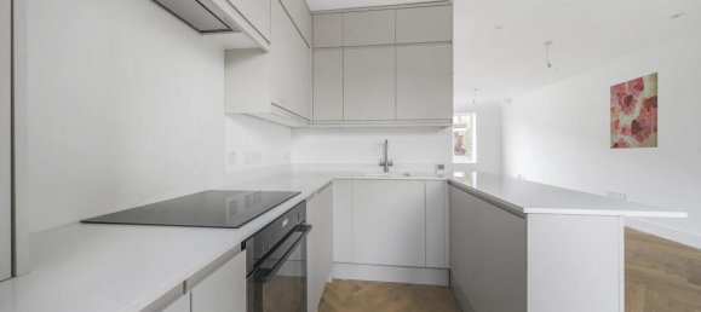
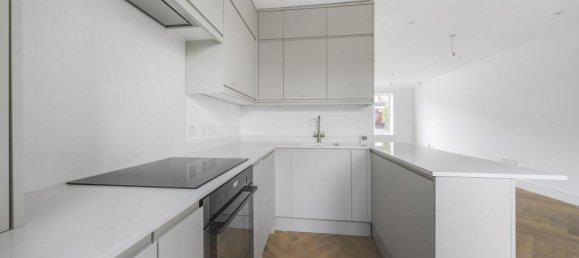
- wall art (631, 114)
